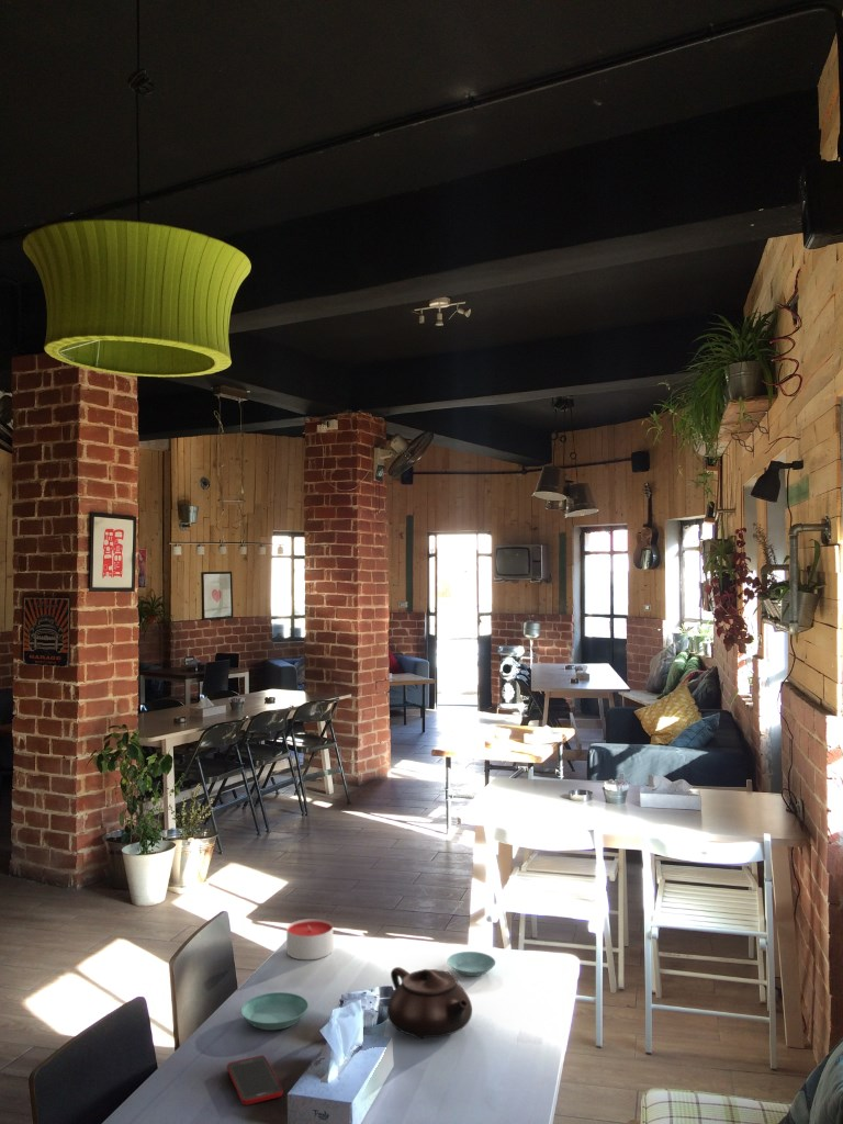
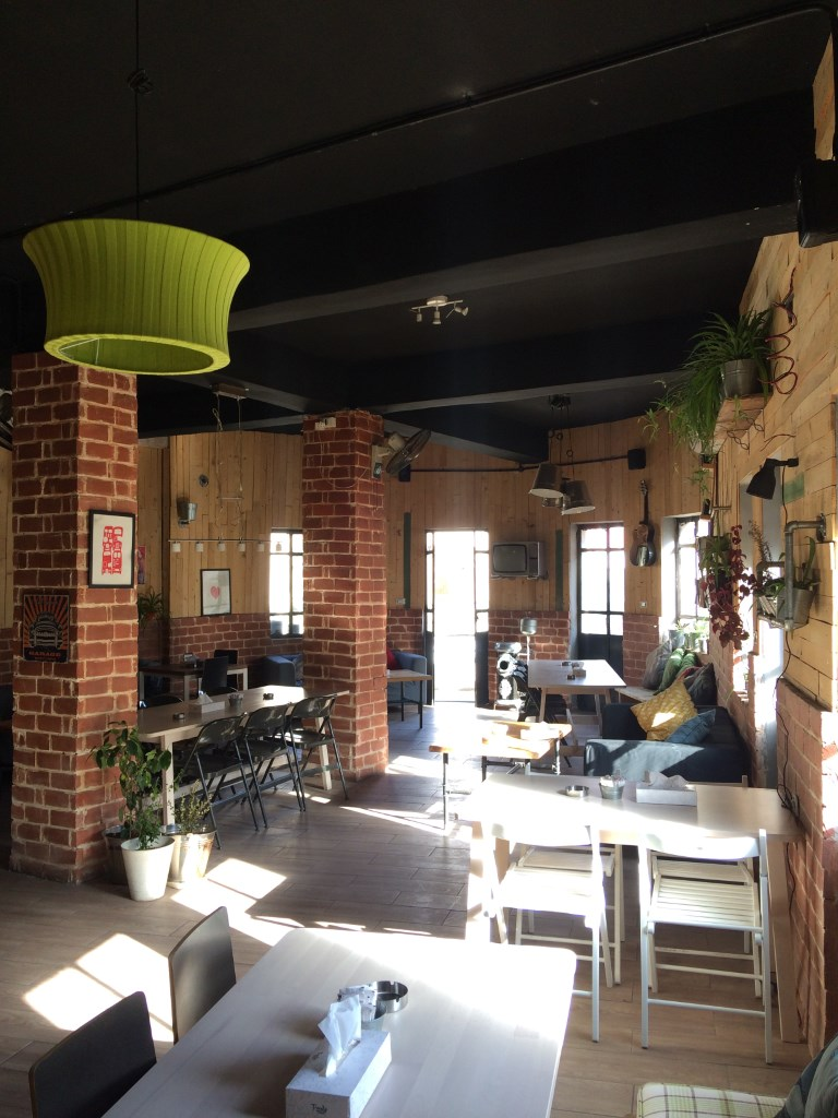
- saucer (274, 1012)
- cell phone (254, 1079)
- teapot (429, 996)
- candle (310, 937)
- saucer (471, 965)
